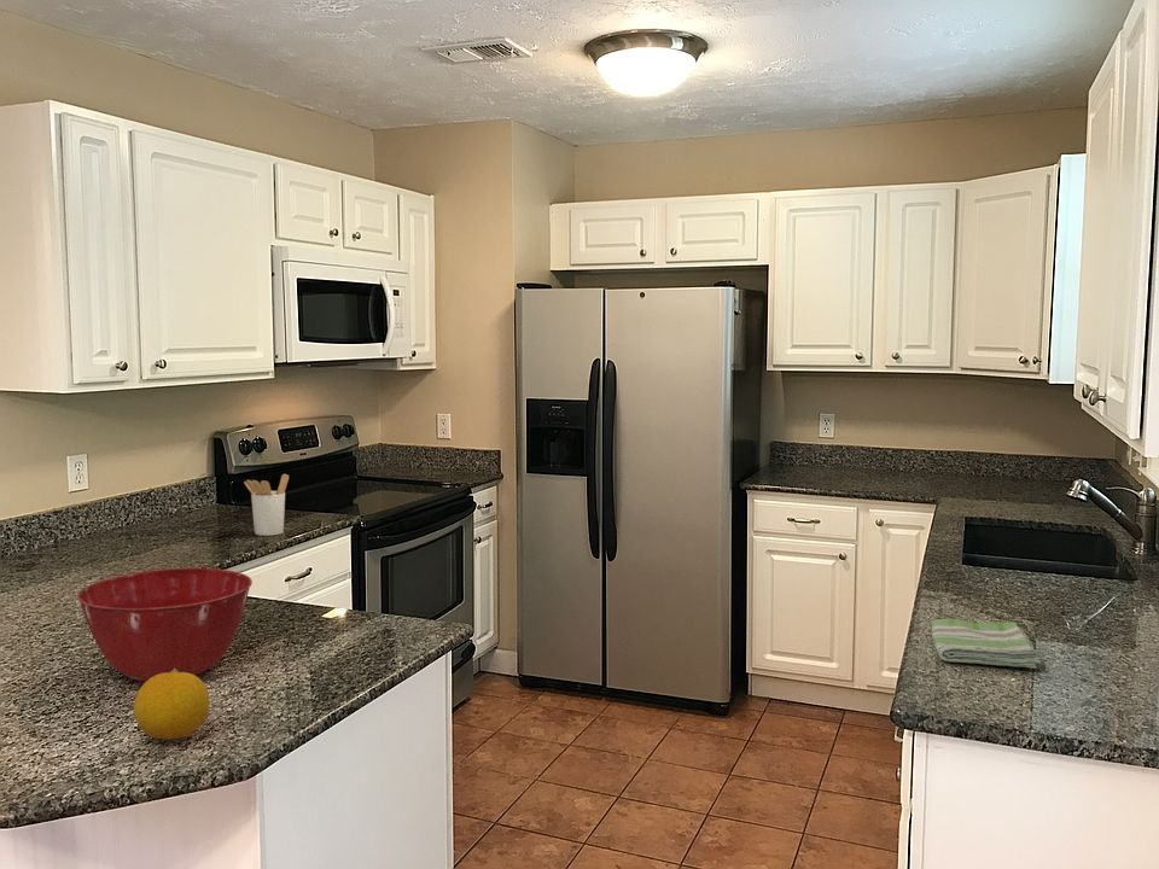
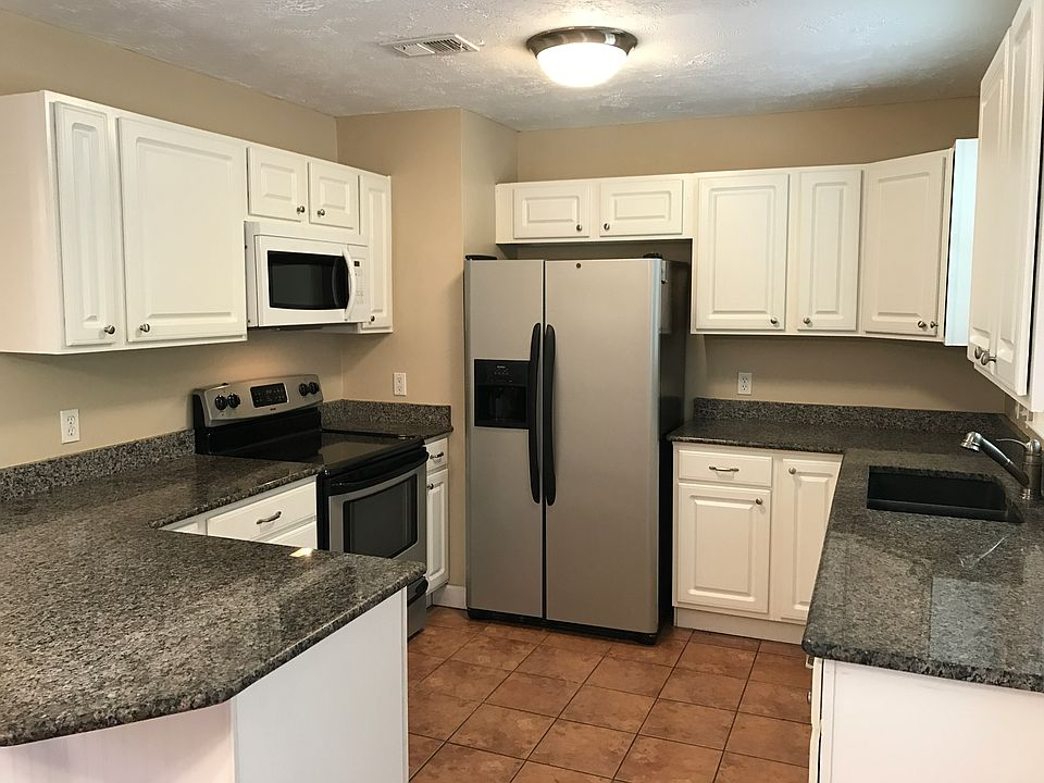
- fruit (171, 705)
- utensil holder (264, 505)
- mixing bowl (168, 628)
- dish towel (980, 637)
